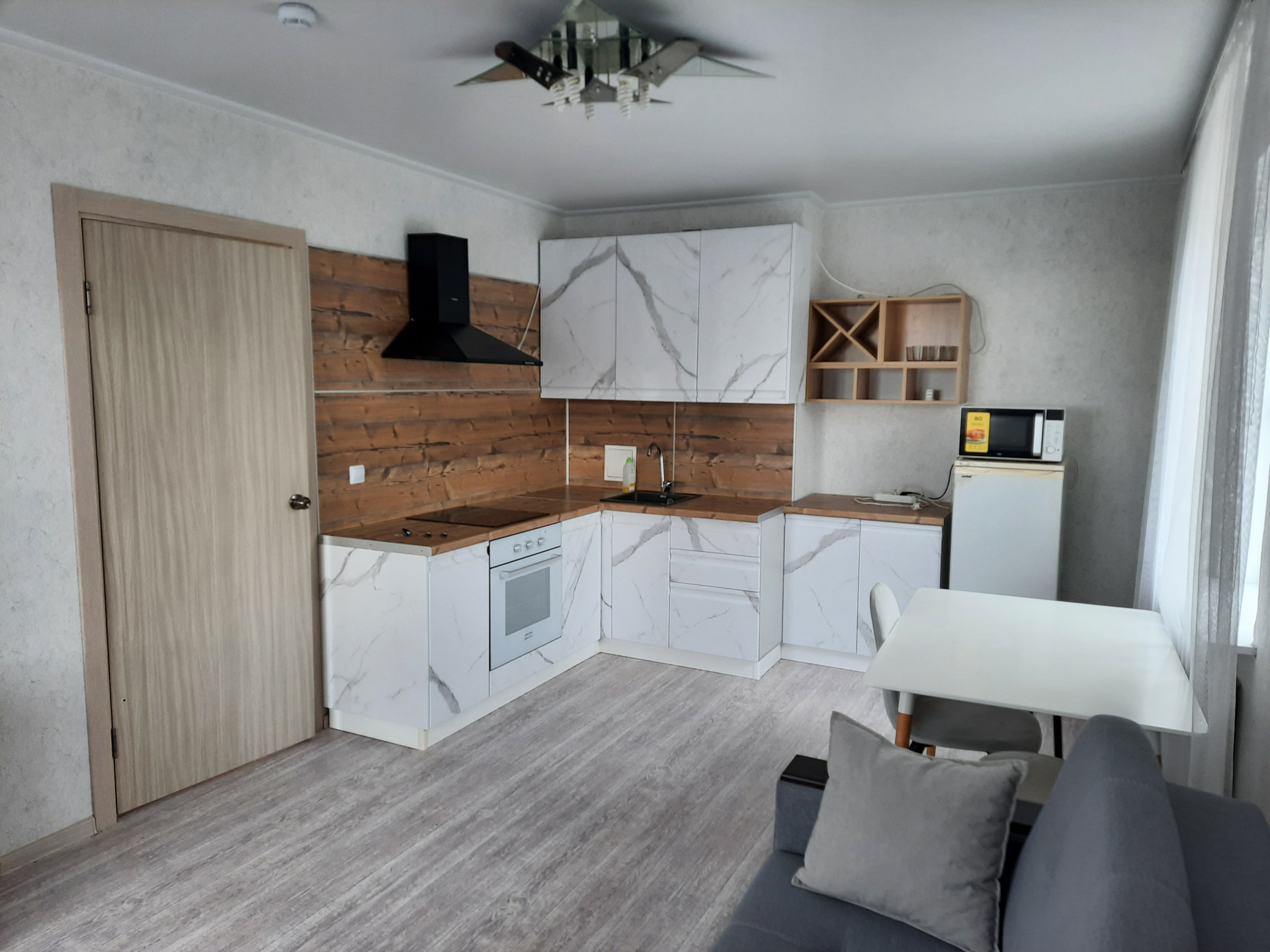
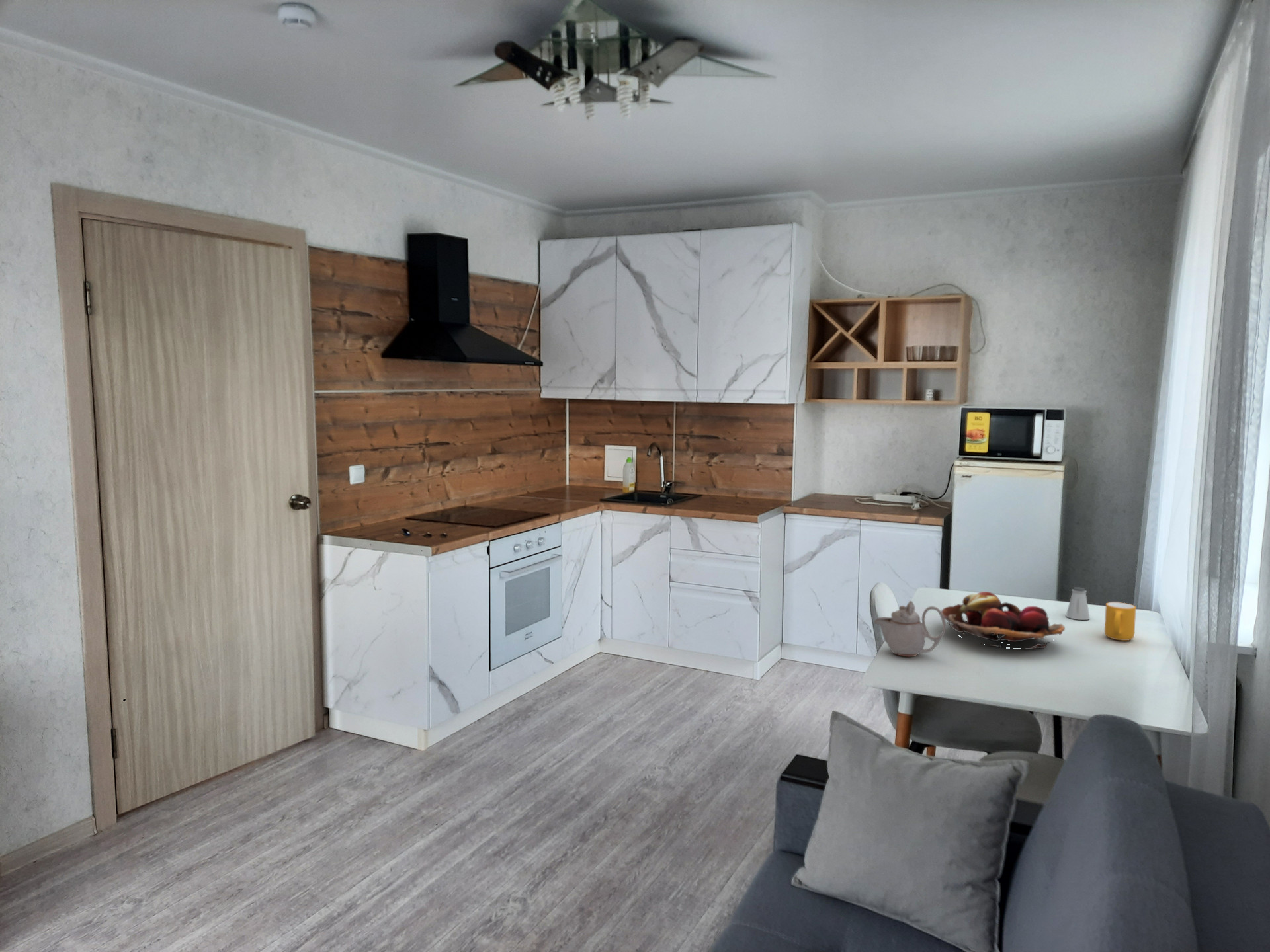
+ teapot (909, 628)
+ mug (1119, 623)
+ saltshaker (1078, 602)
+ fruit basket (997, 617)
